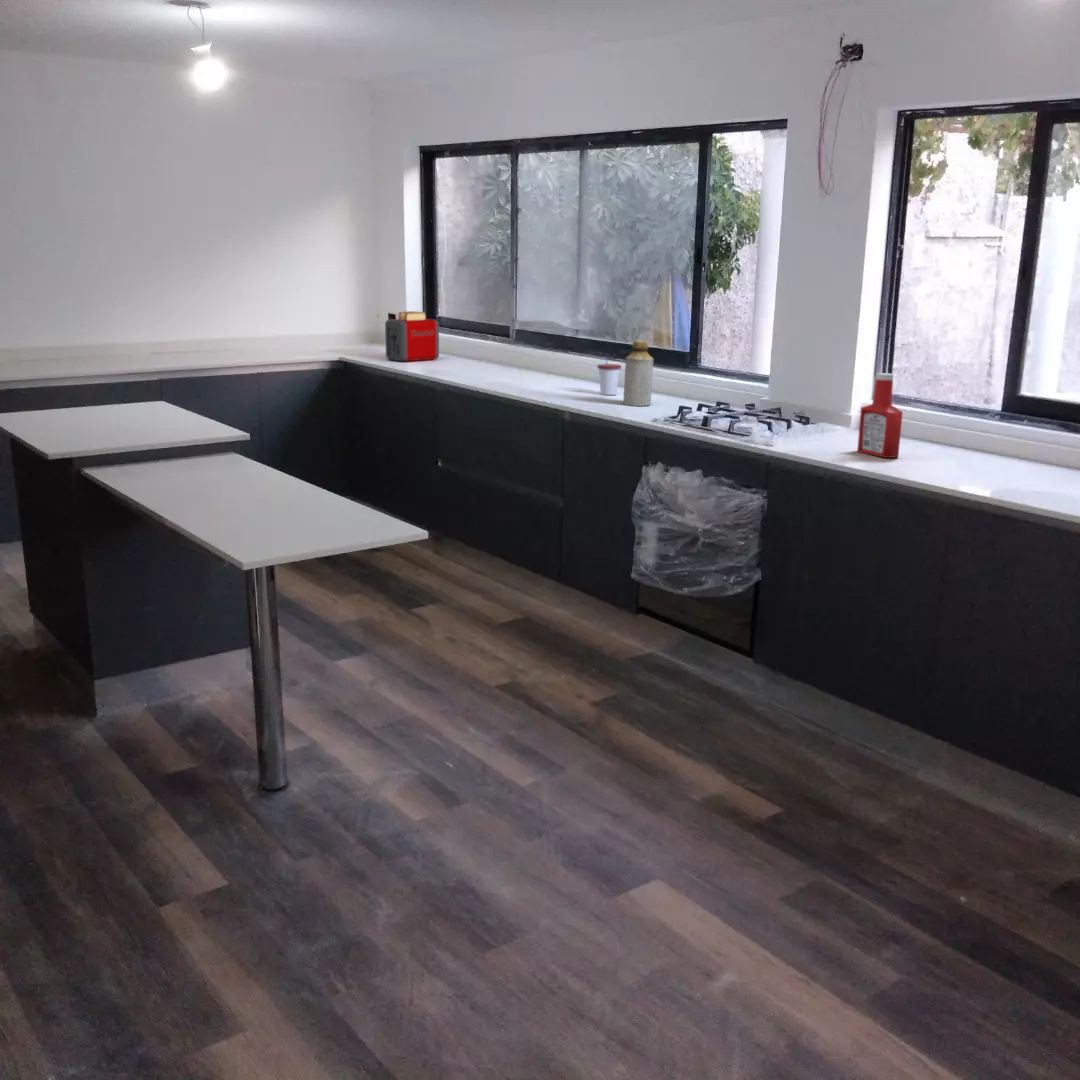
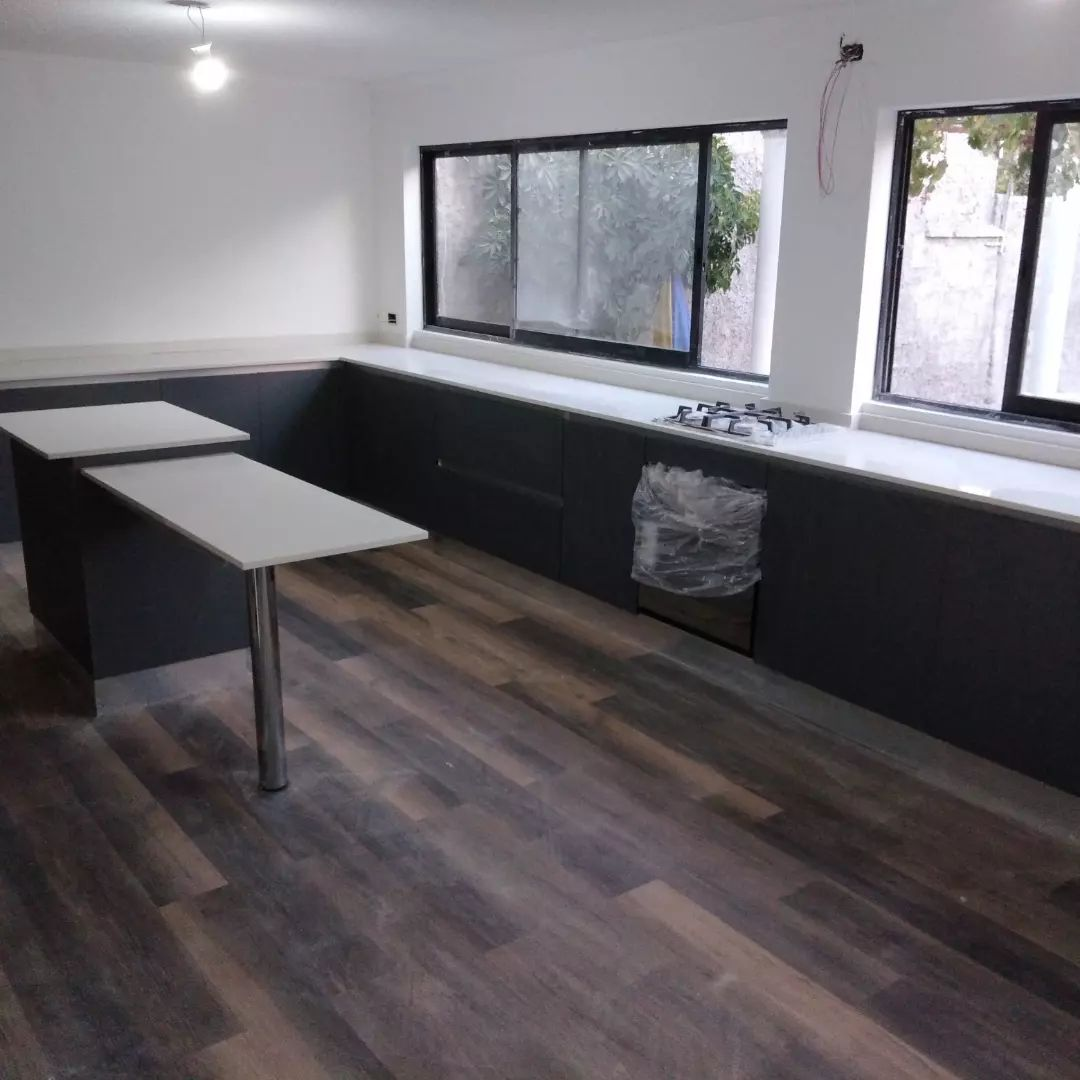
- toaster (412, 335)
- cup (609, 376)
- soap bottle (881, 414)
- bottle (638, 372)
